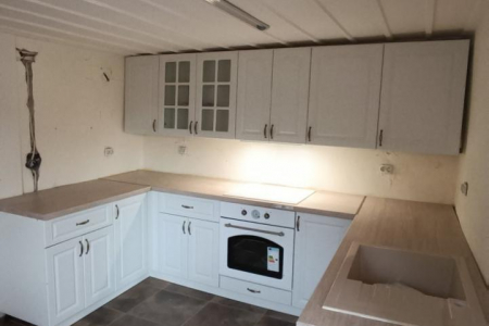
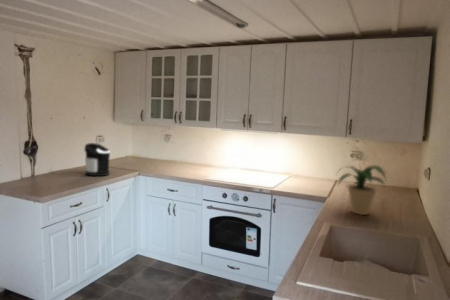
+ potted plant (362, 189)
+ coffee maker (98, 159)
